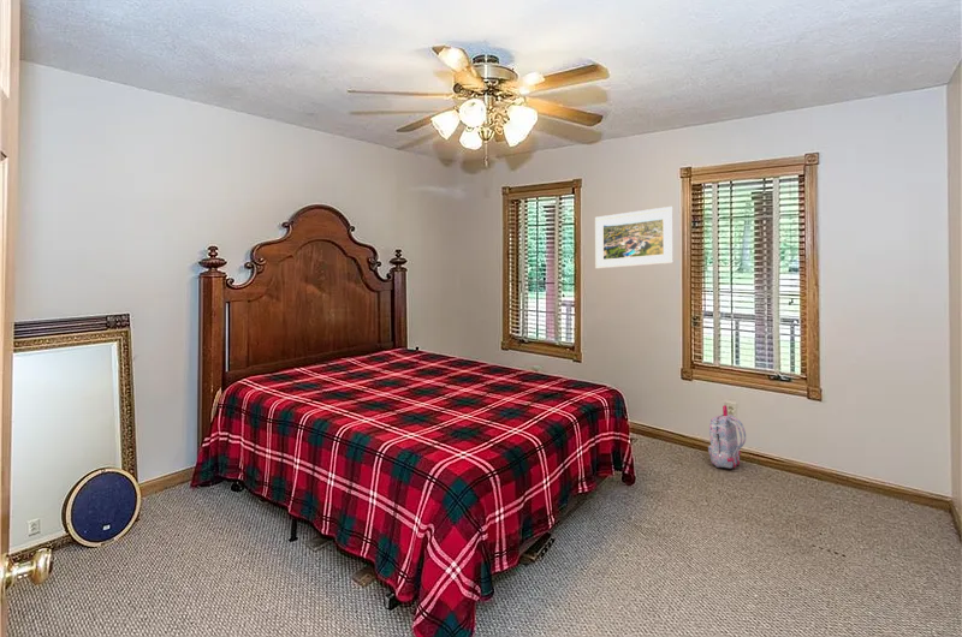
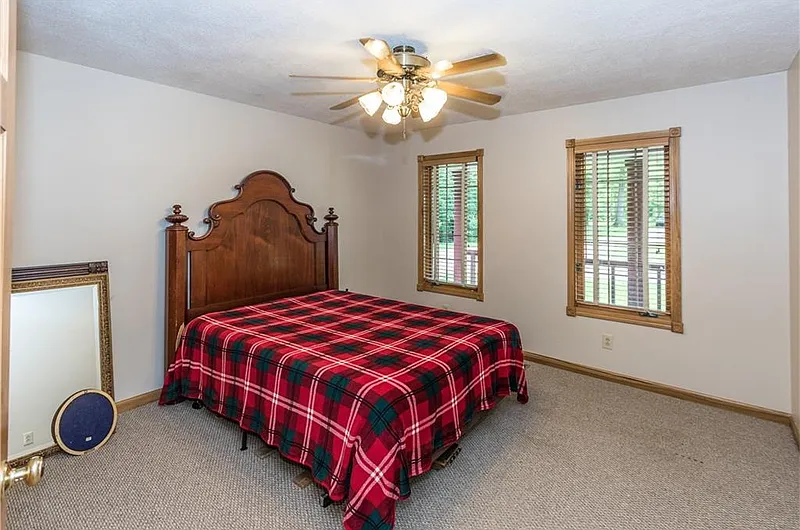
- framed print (631, 238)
- backpack (726, 435)
